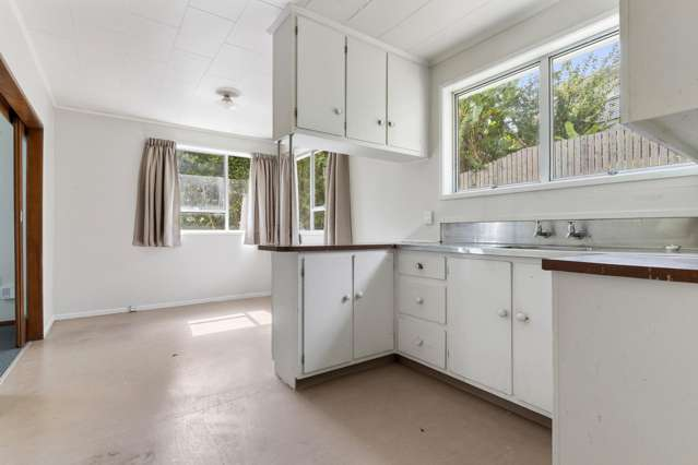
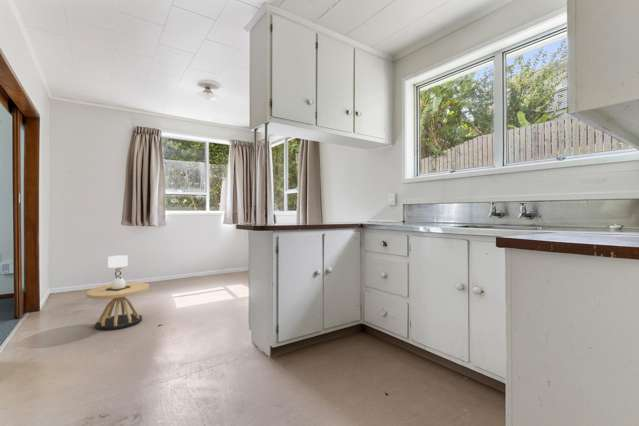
+ side table (119, 289)
